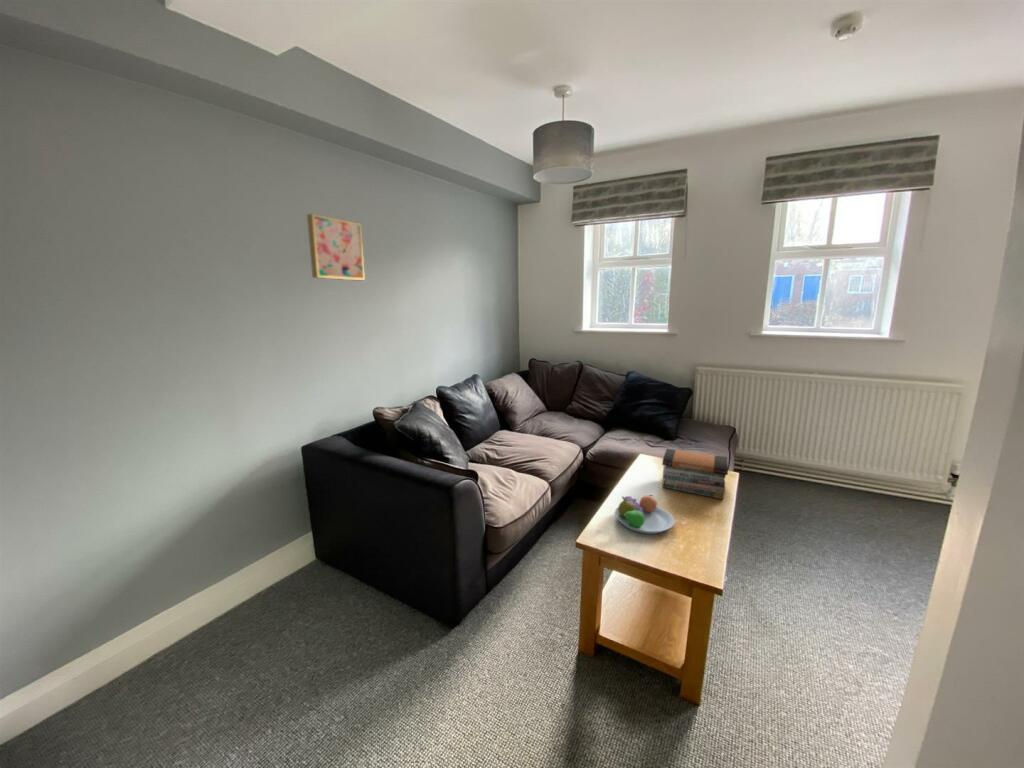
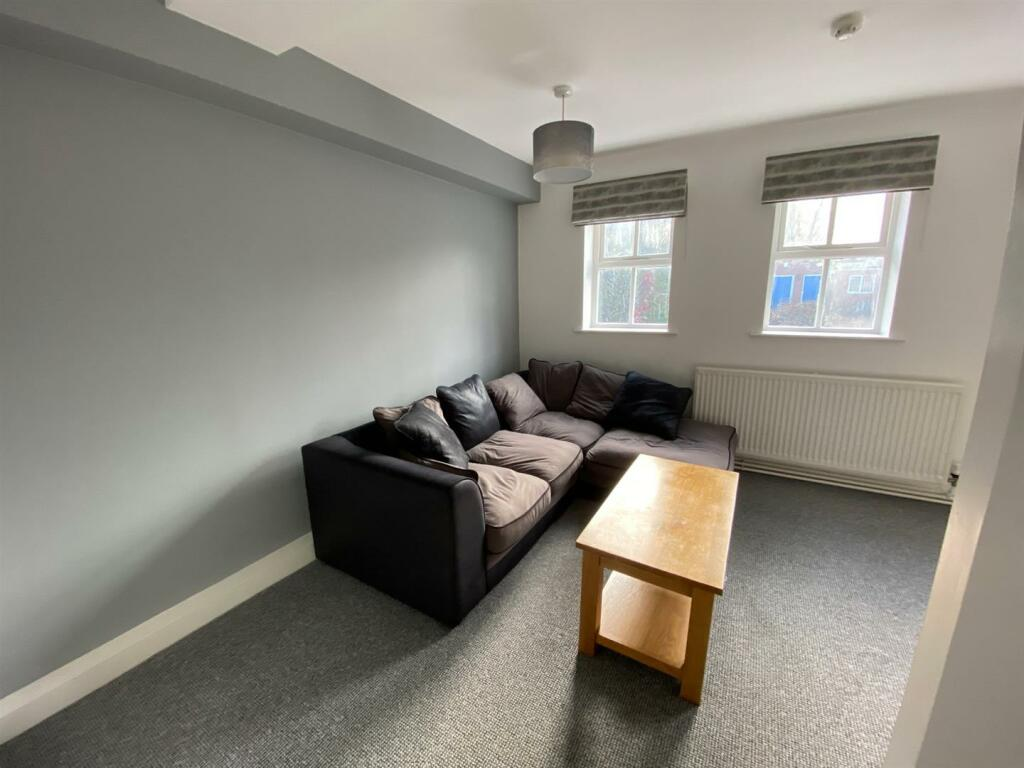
- fruit bowl (642, 511)
- wall art (337, 249)
- book stack (693, 472)
